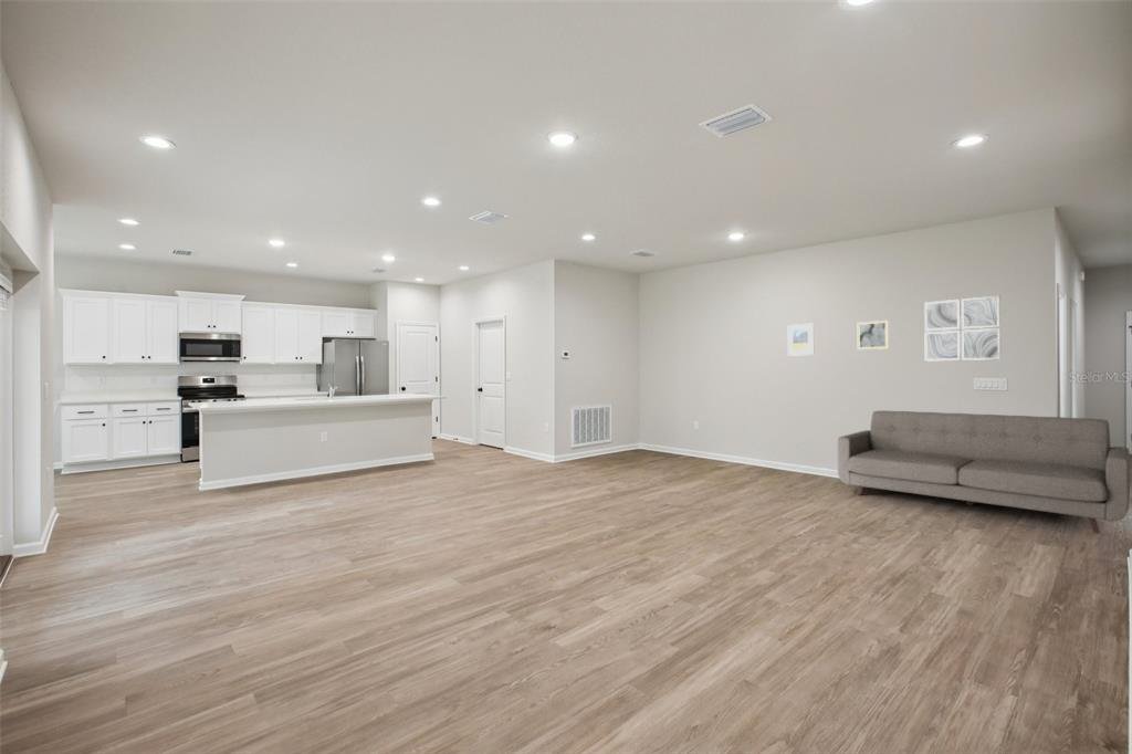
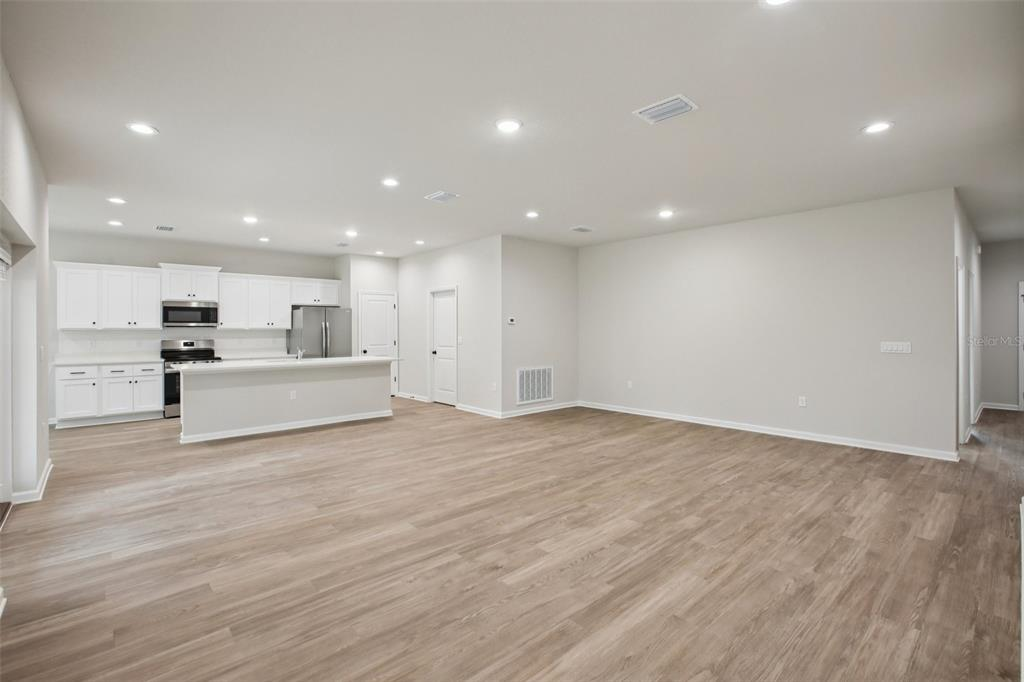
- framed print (800, 339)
- wall art (872, 335)
- sofa (968, 460)
- wall art (960, 328)
